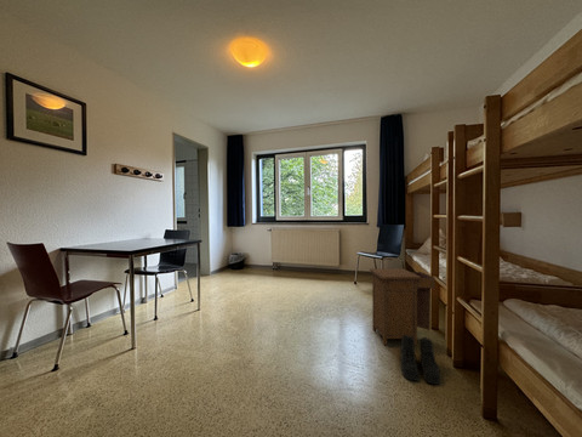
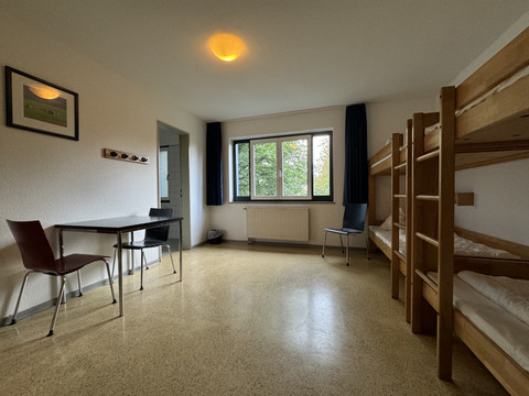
- boots (421, 354)
- nightstand (401, 303)
